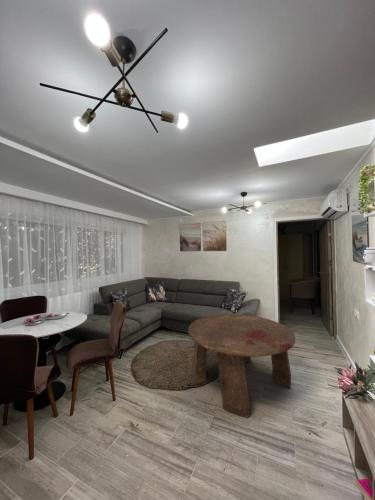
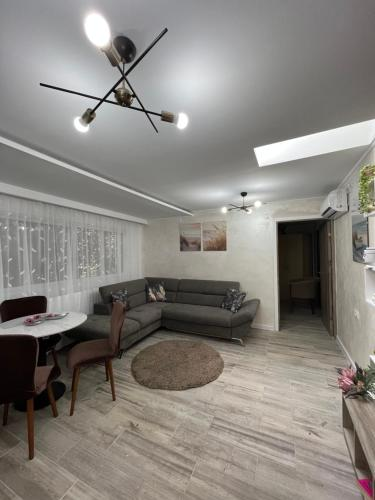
- coffee table (238, 354)
